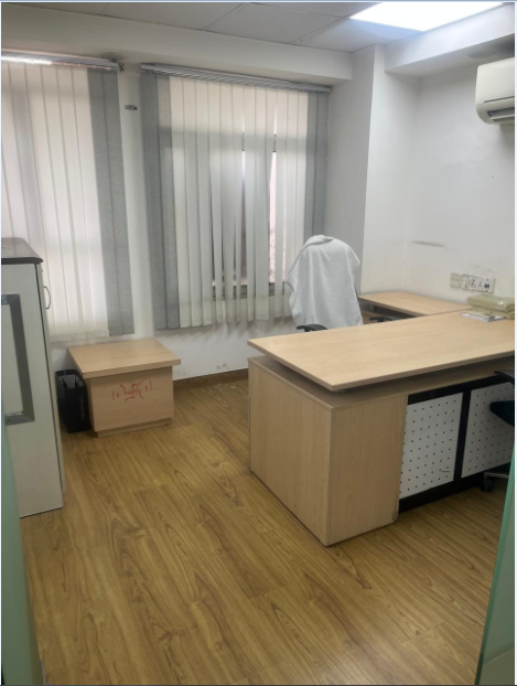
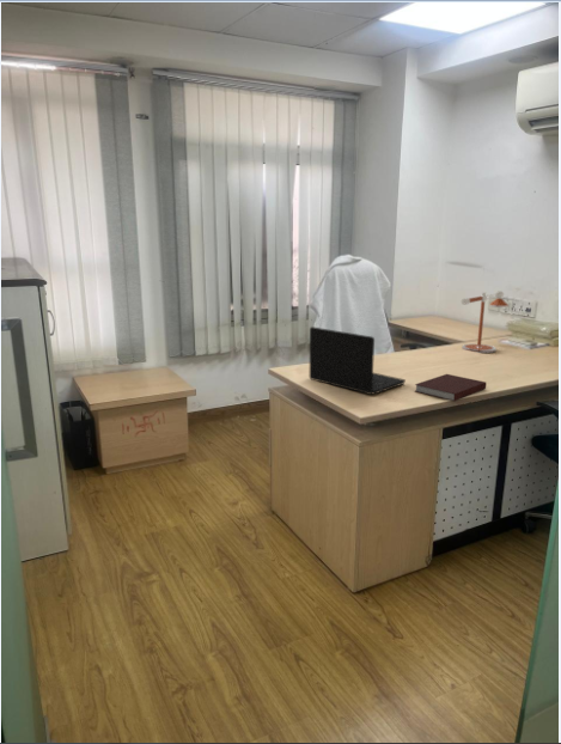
+ notebook (450, 386)
+ laptop (358, 354)
+ desk lamp (482, 321)
